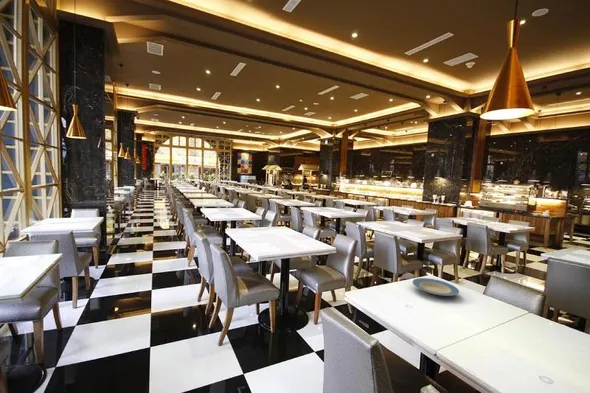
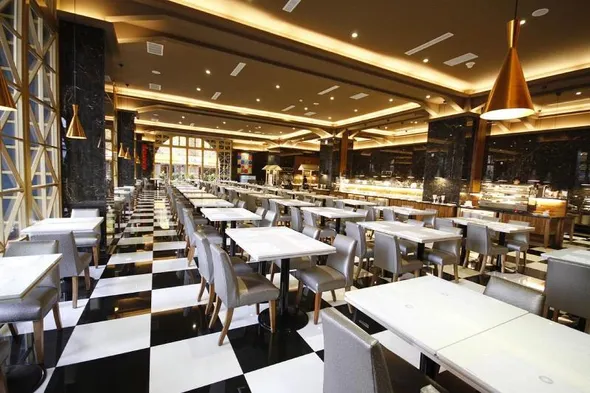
- plate (434, 288)
